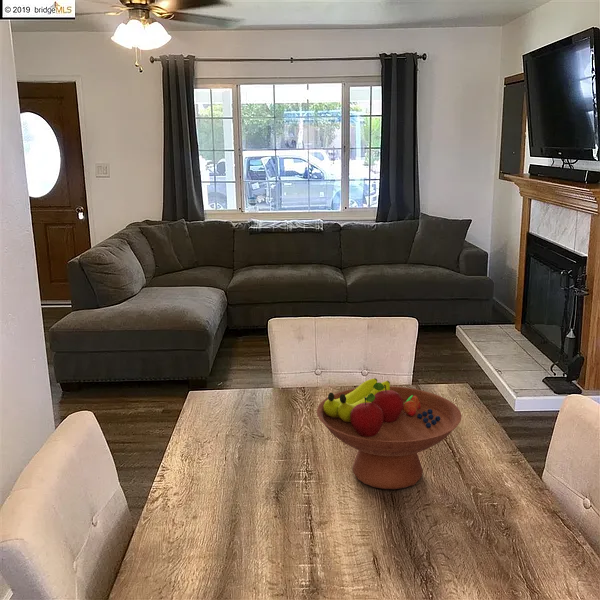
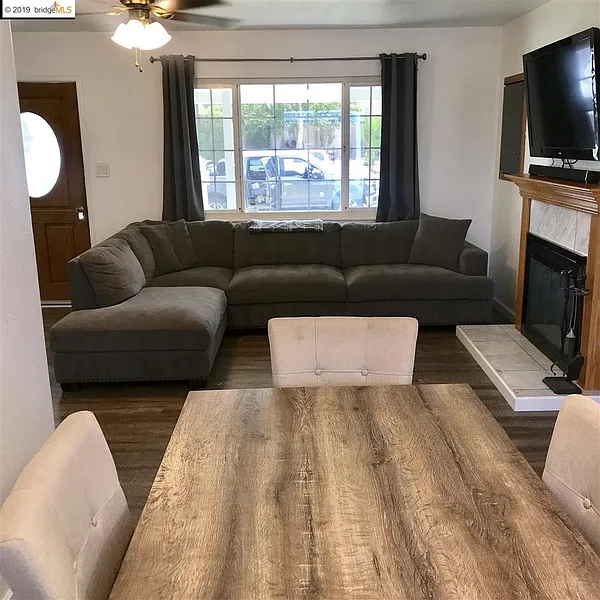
- fruit bowl (387, 430)
